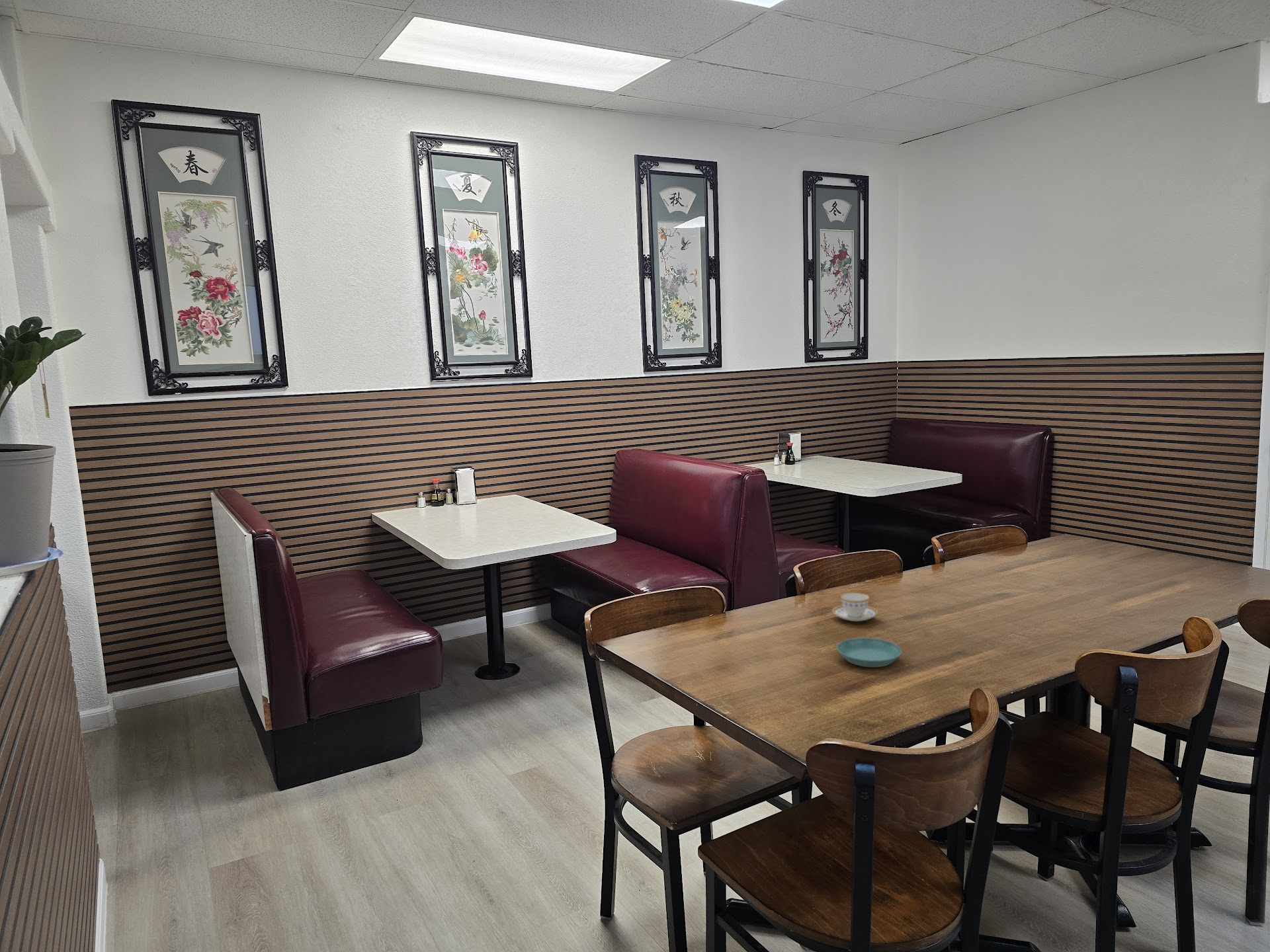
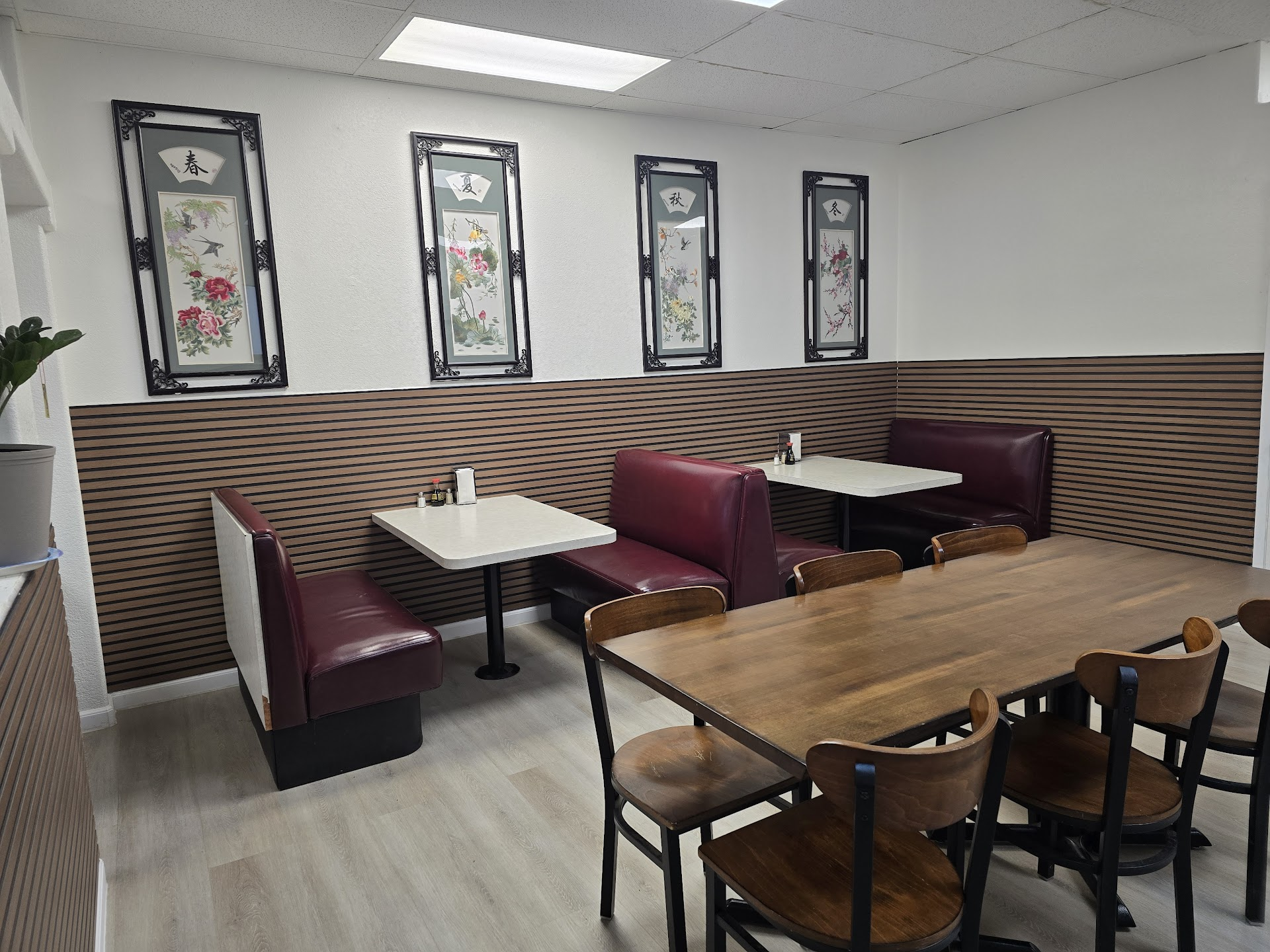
- saucer (868, 654)
- teacup (855, 608)
